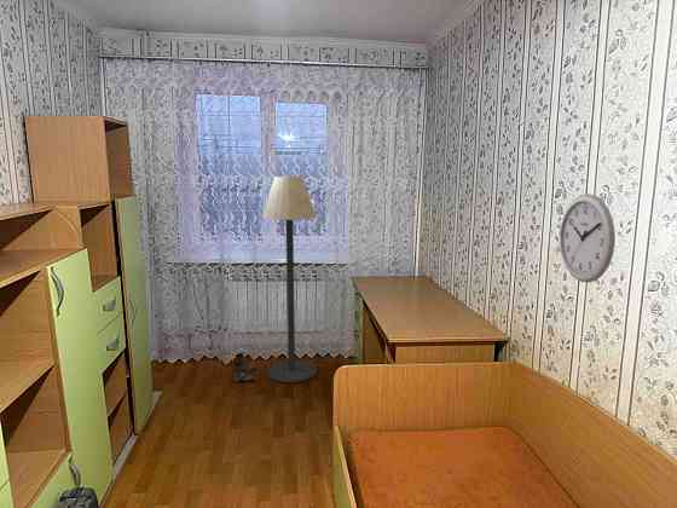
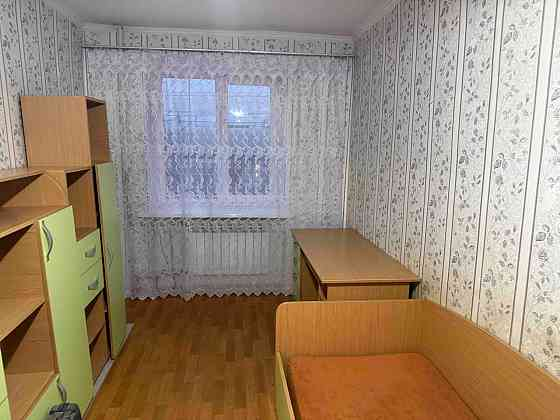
- boots (244, 366)
- floor lamp (290, 277)
- wall clock (583, 238)
